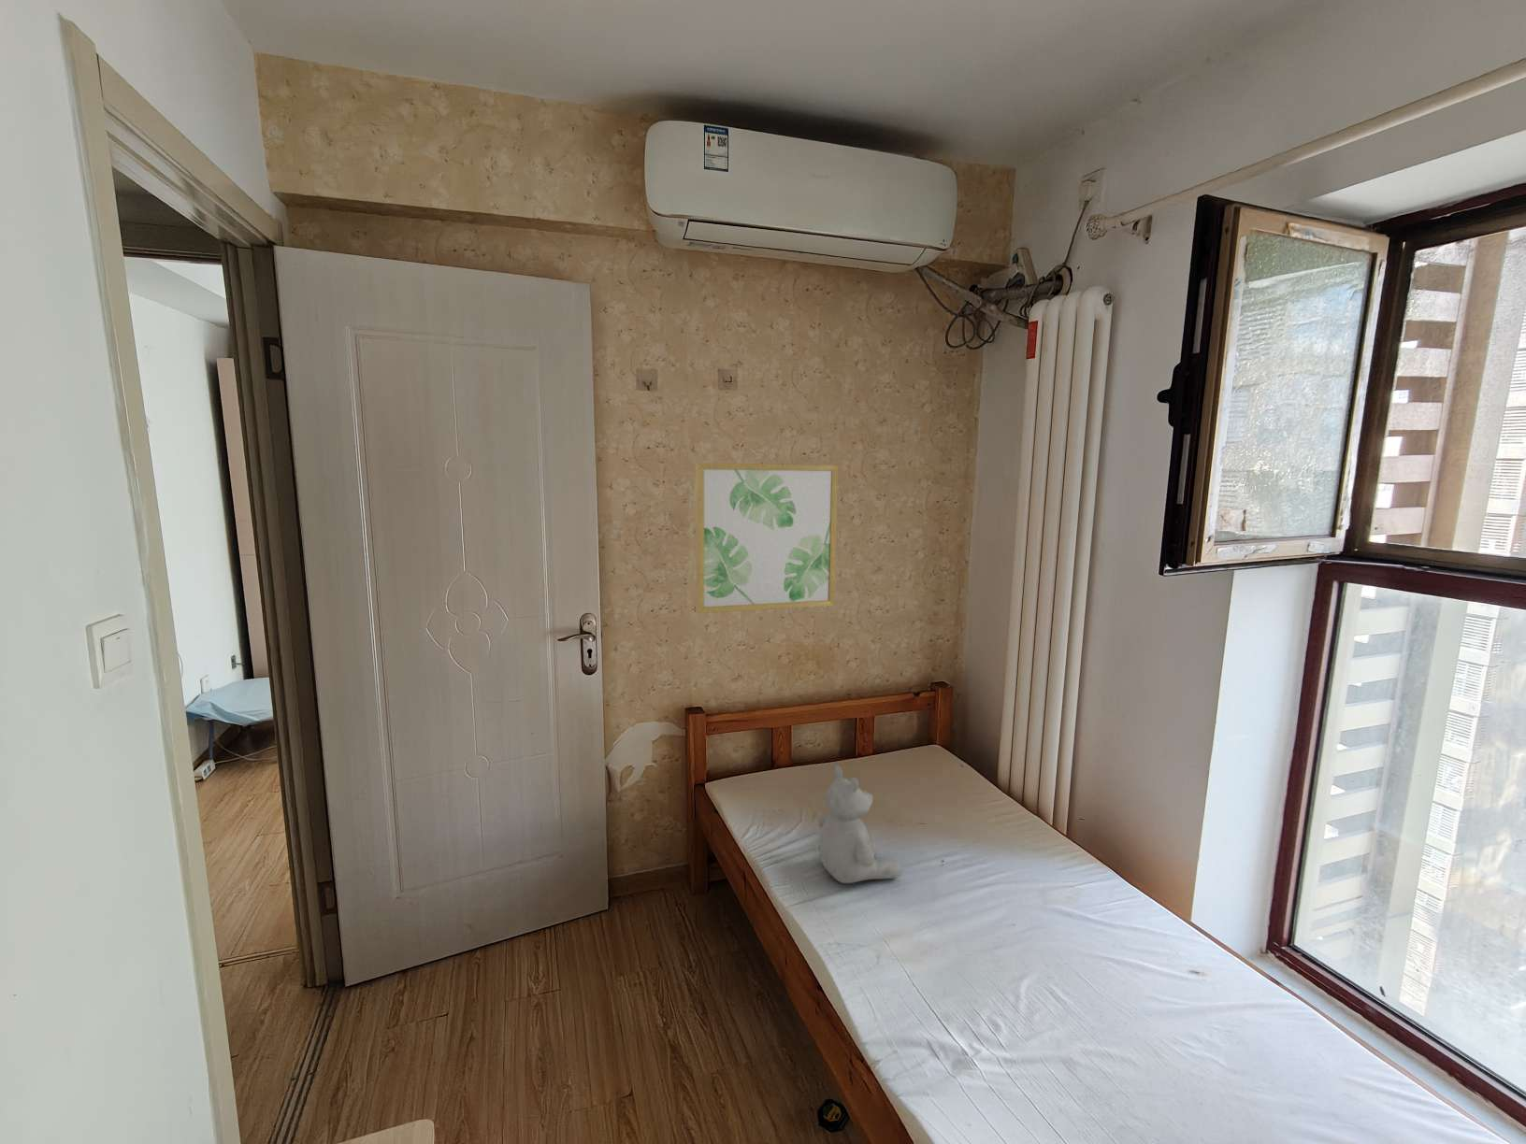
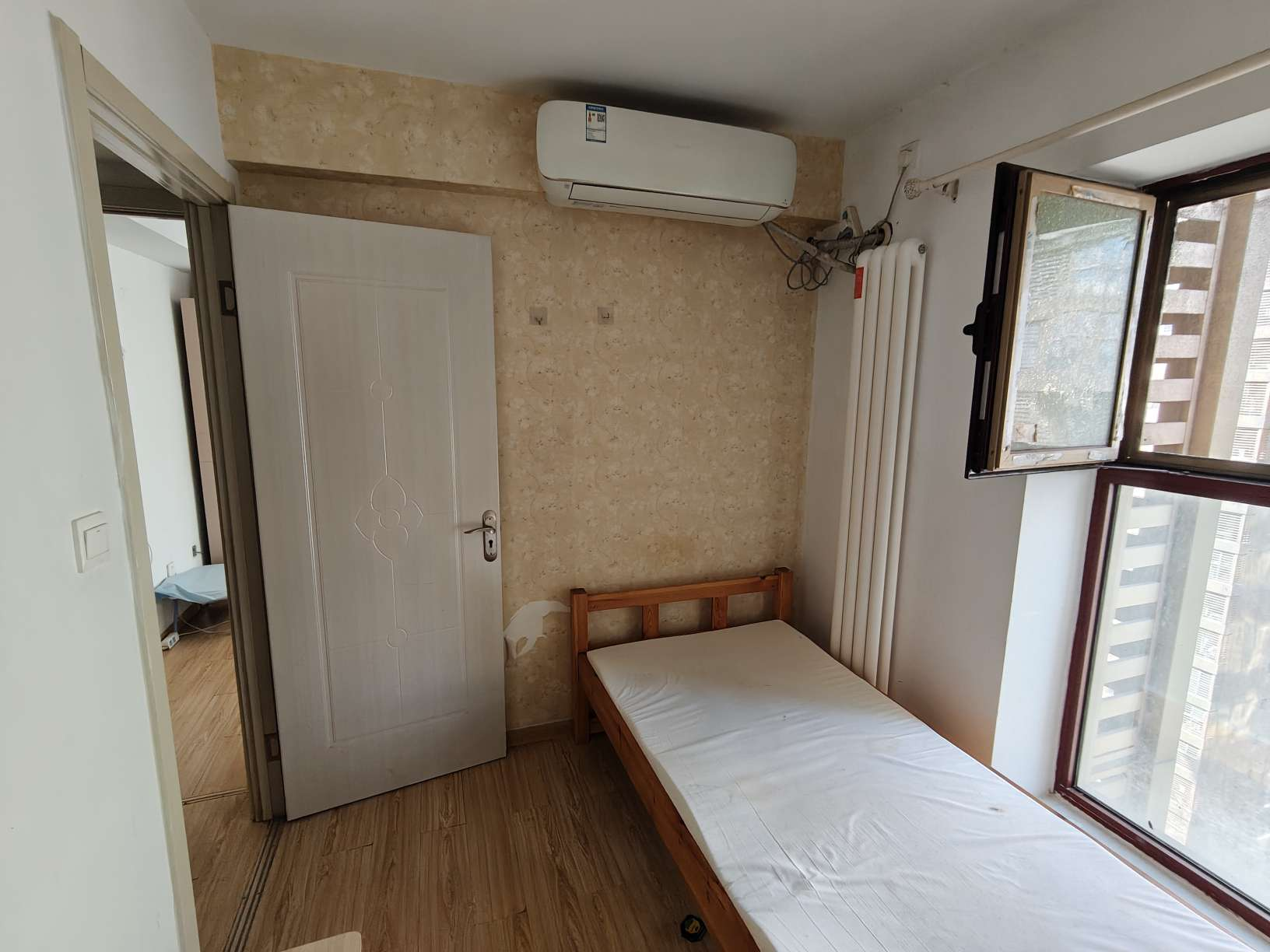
- wall art (768, 536)
- teddy bear (859, 822)
